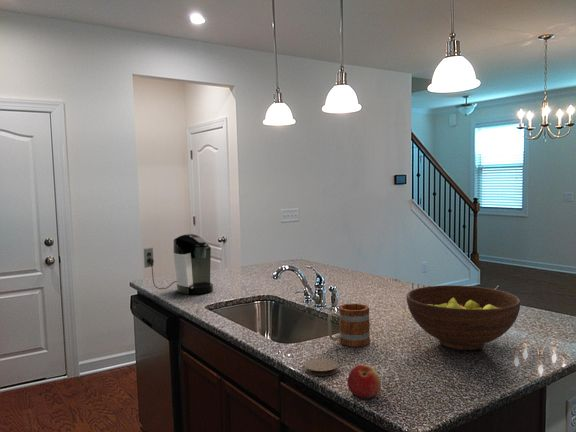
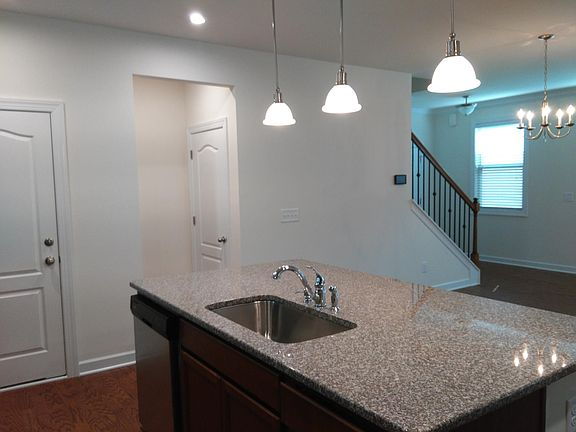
- coaster (321, 366)
- apple (364, 379)
- coffee maker (184, 263)
- mug (348, 325)
- fruit bowl (461, 320)
